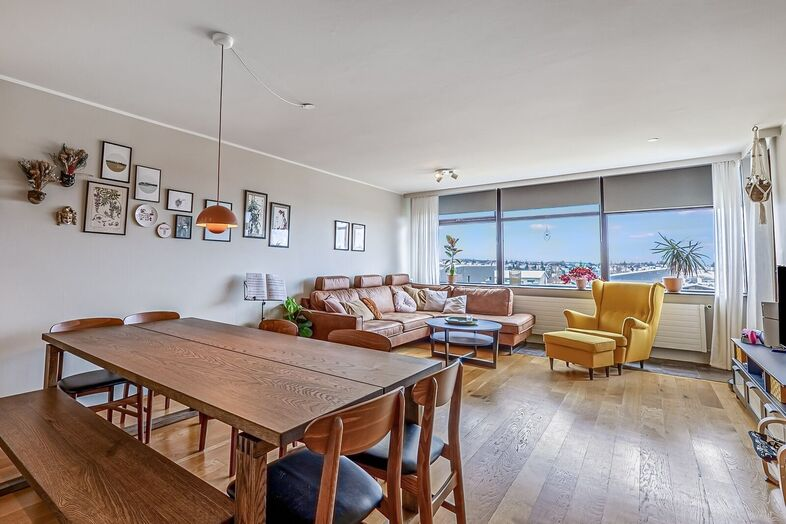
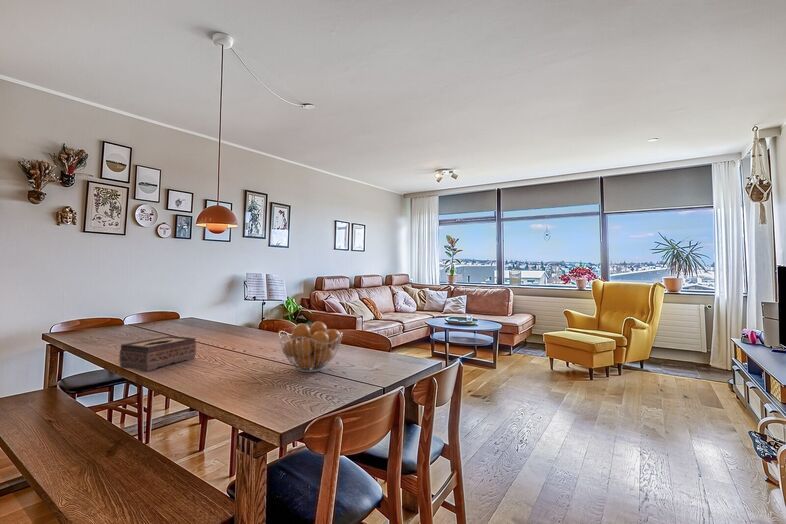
+ tissue box (159, 352)
+ fruit basket (311, 345)
